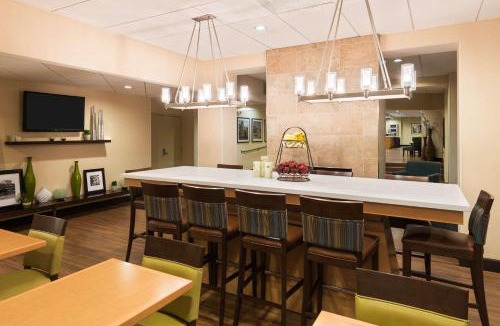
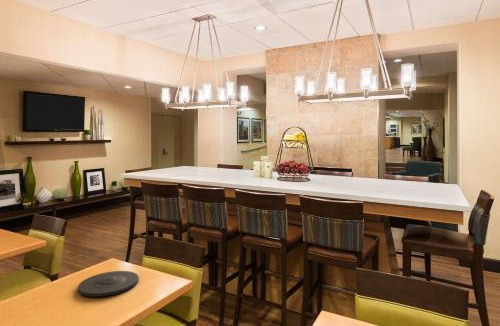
+ plate (109, 280)
